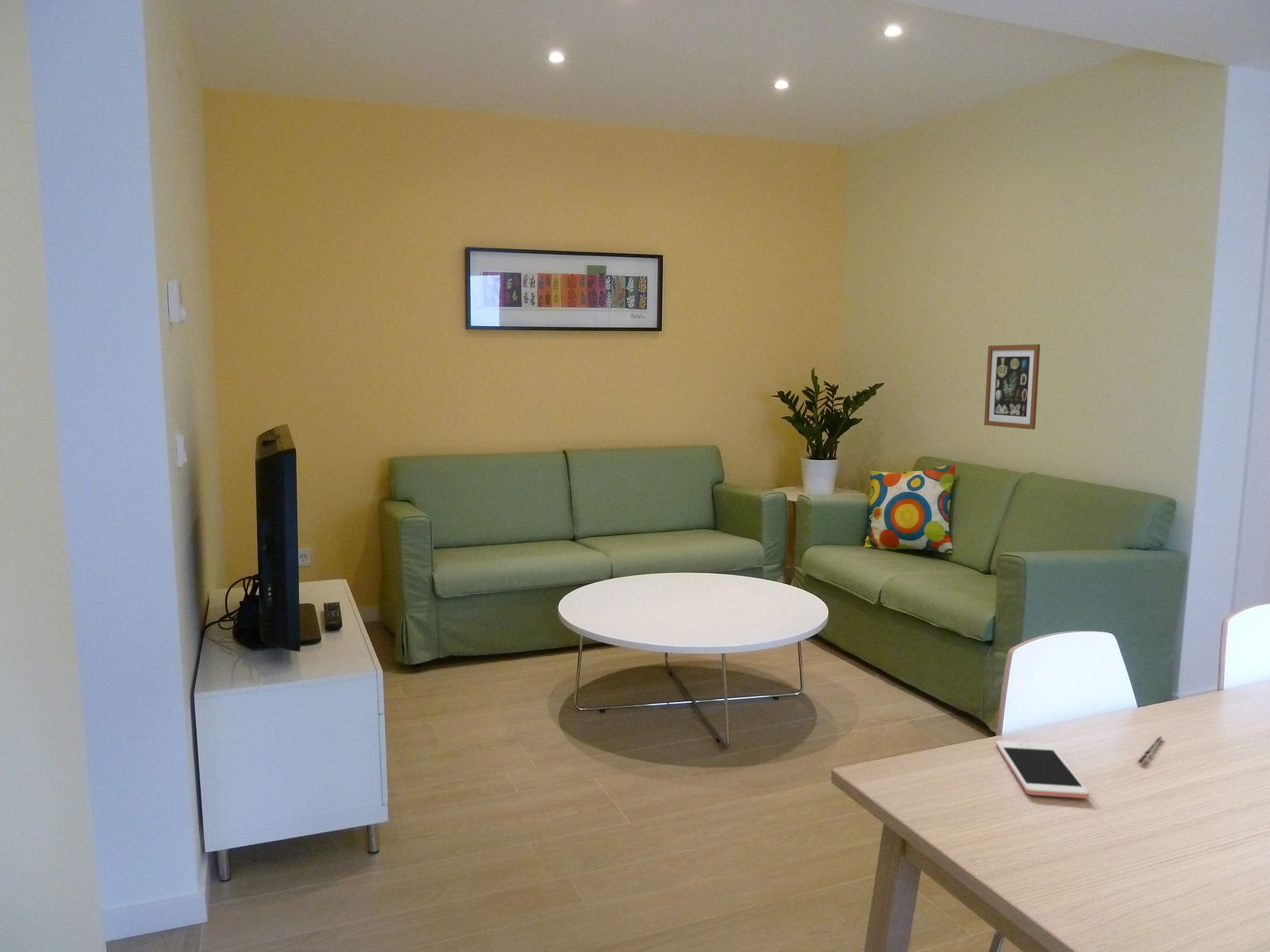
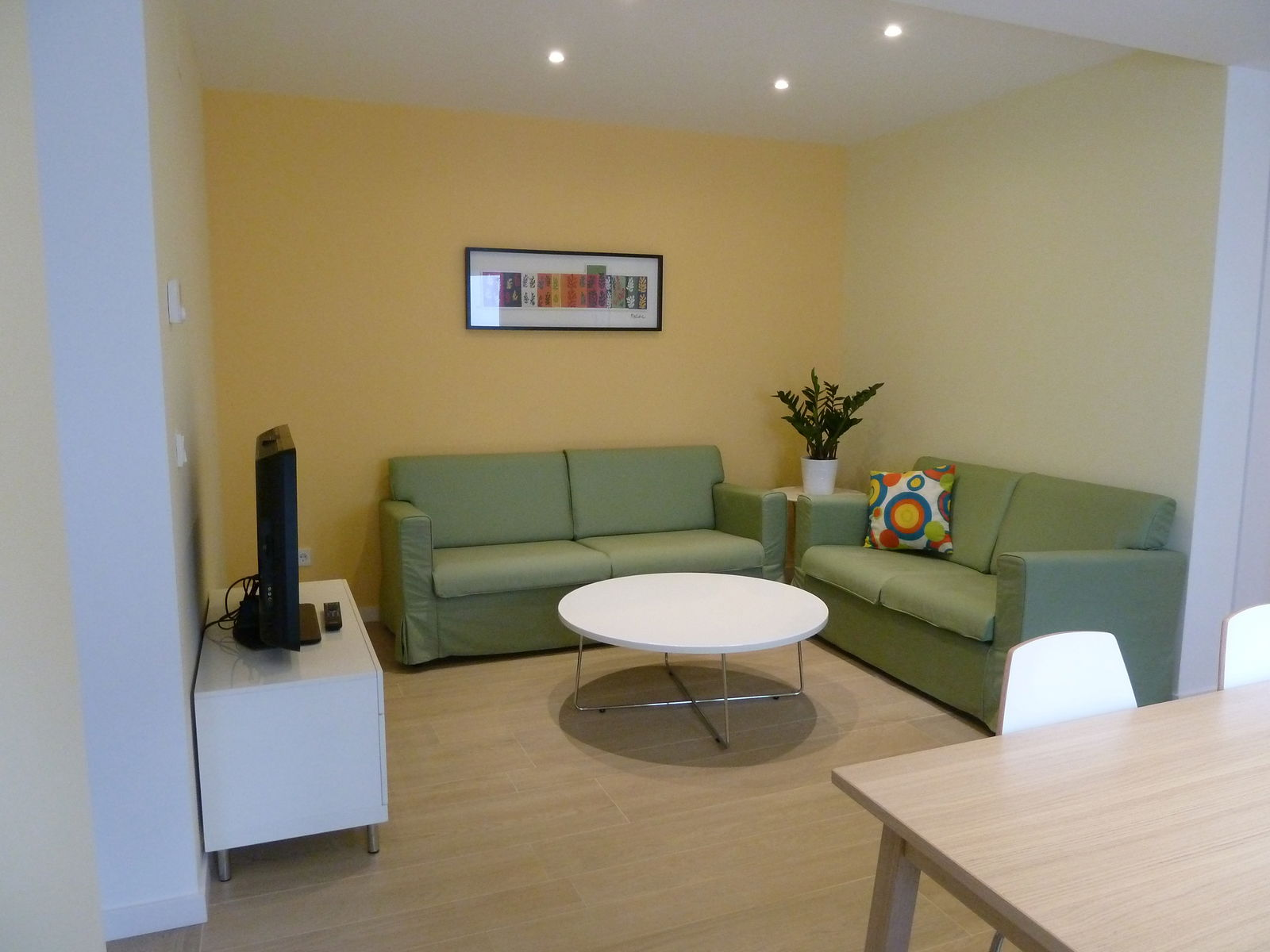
- wall art (1010, 386)
- pen (1150, 748)
- cell phone (1039, 767)
